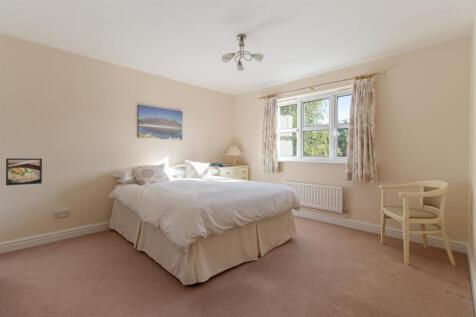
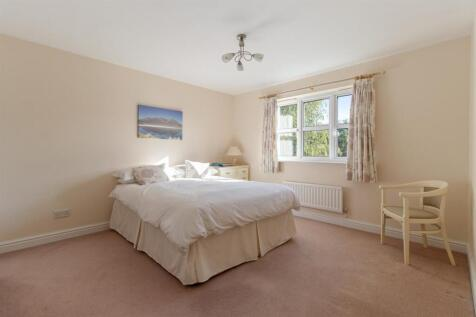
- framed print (24, 171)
